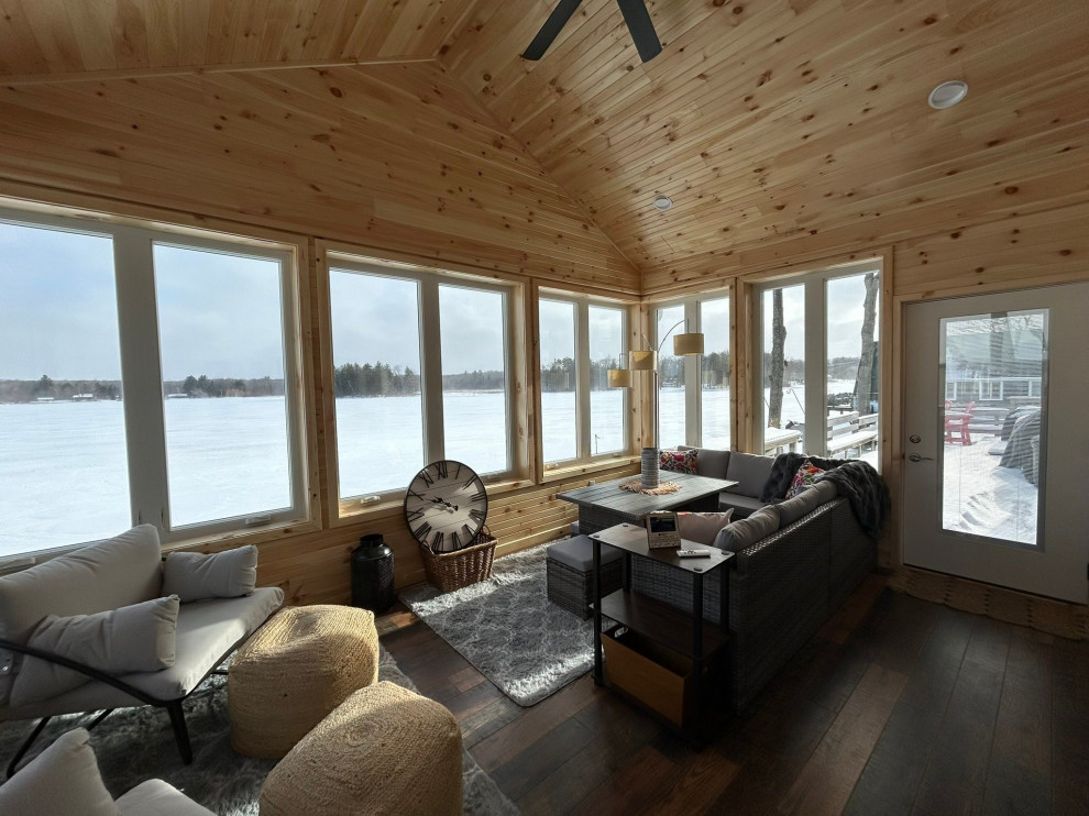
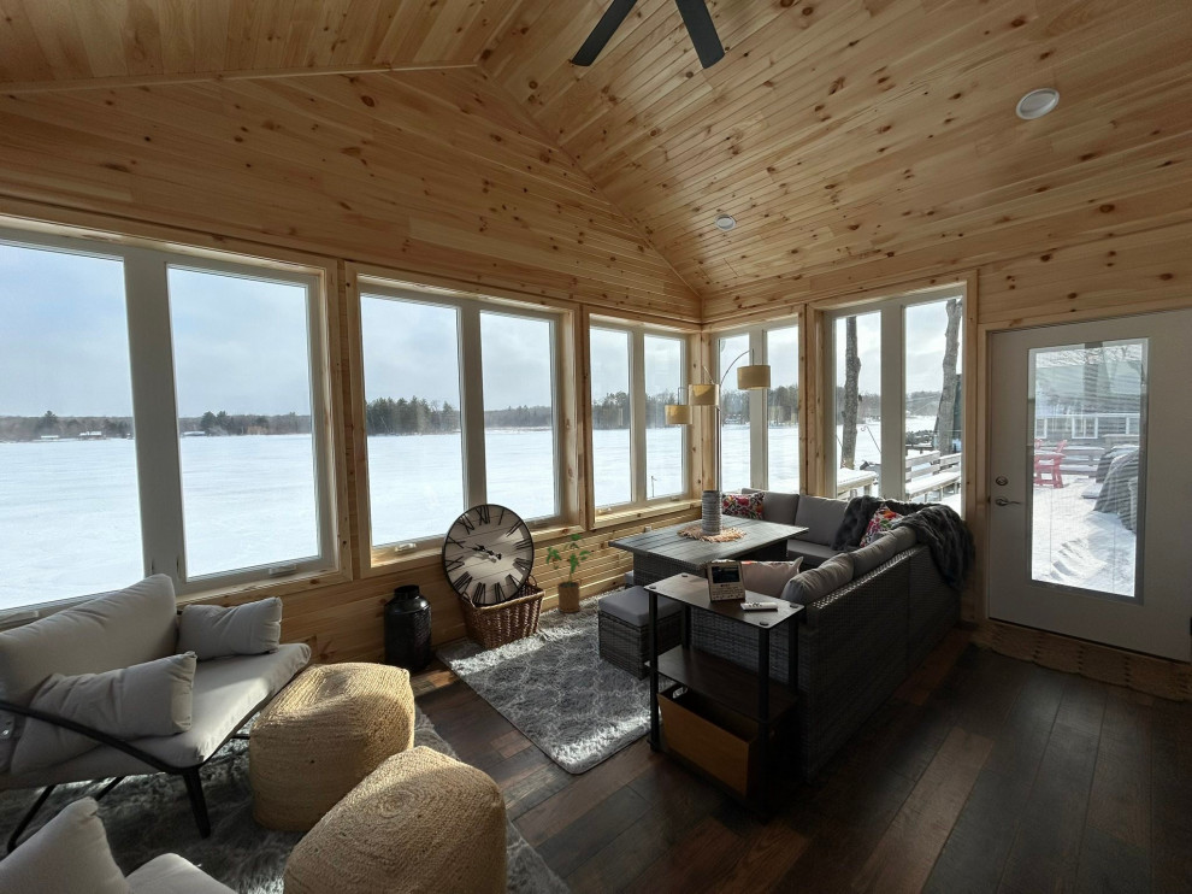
+ house plant (571, 571)
